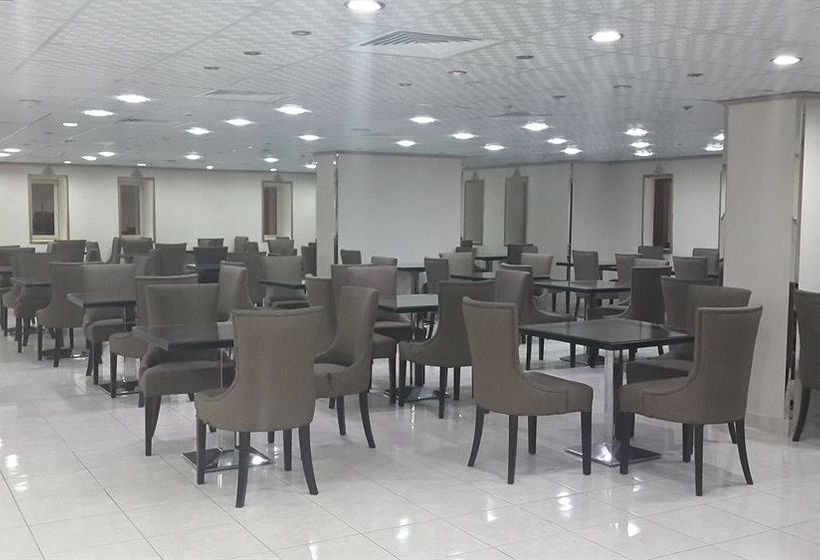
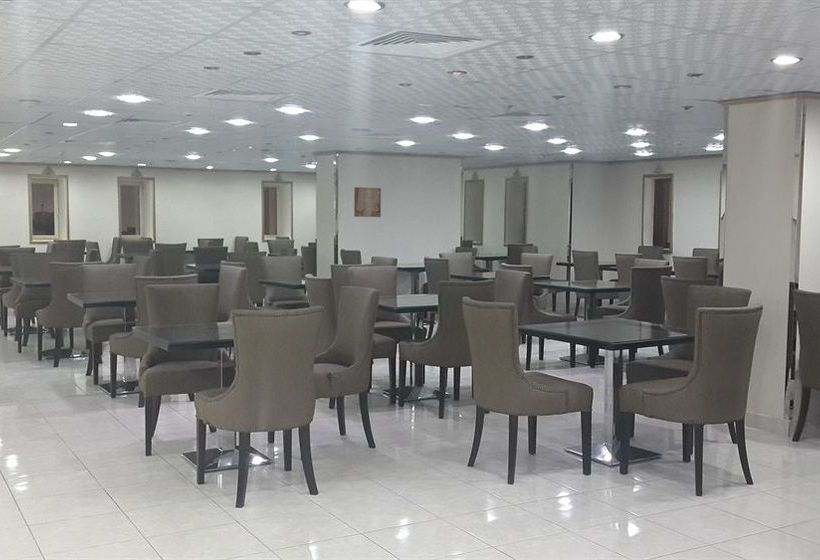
+ wall art (367, 202)
